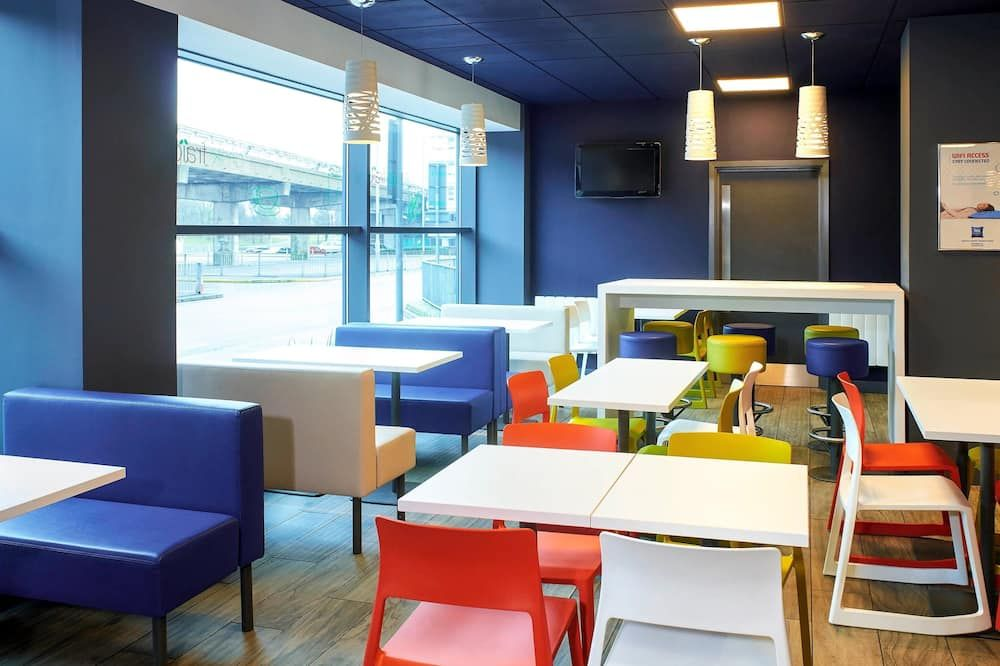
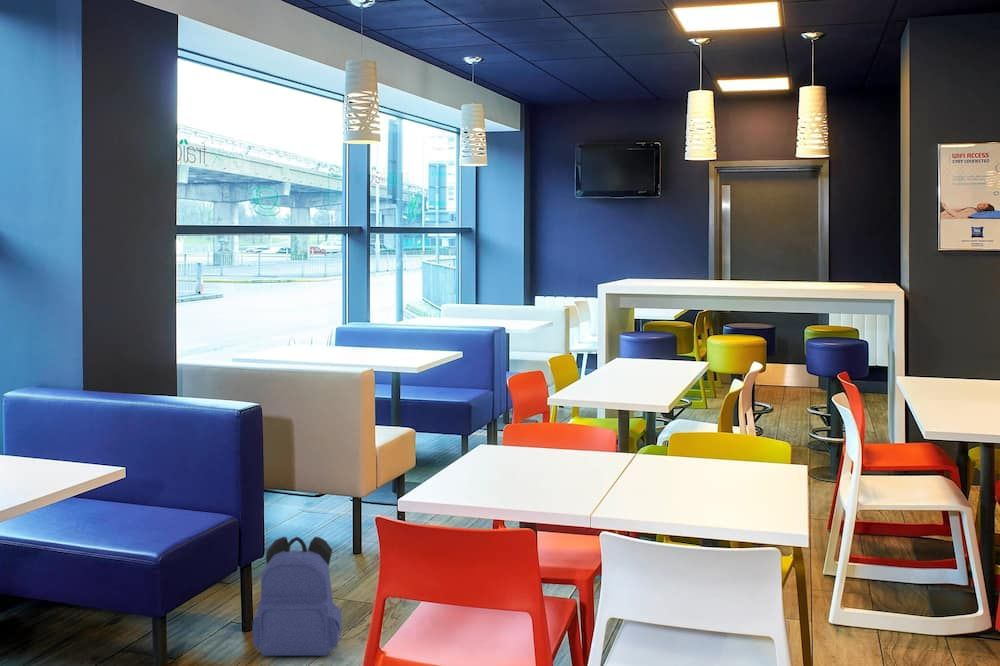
+ backpack (300, 590)
